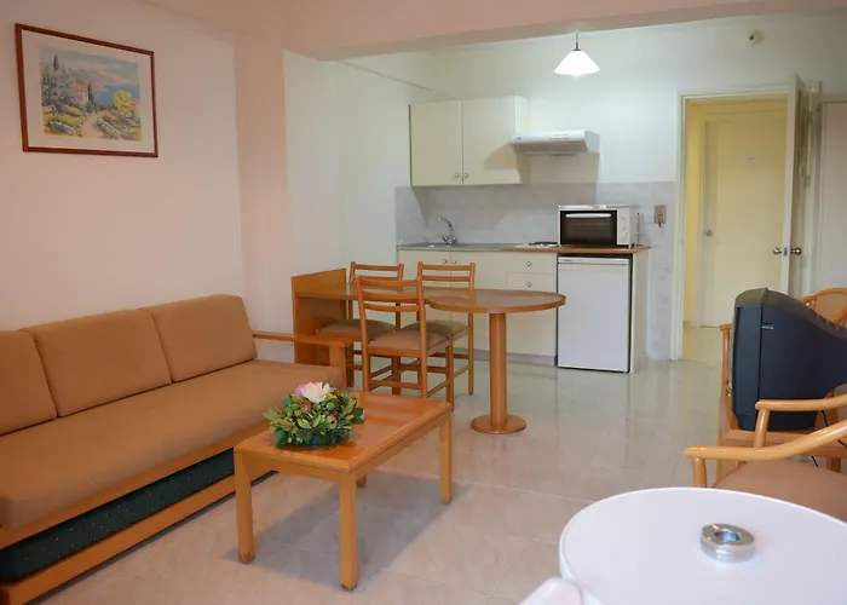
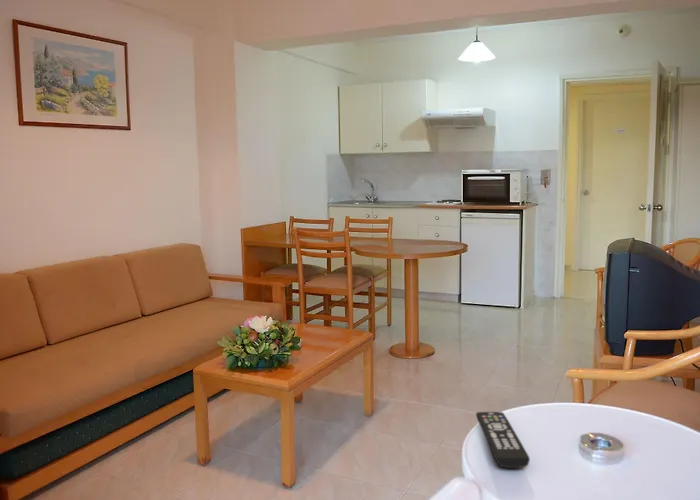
+ remote control (500, 437)
